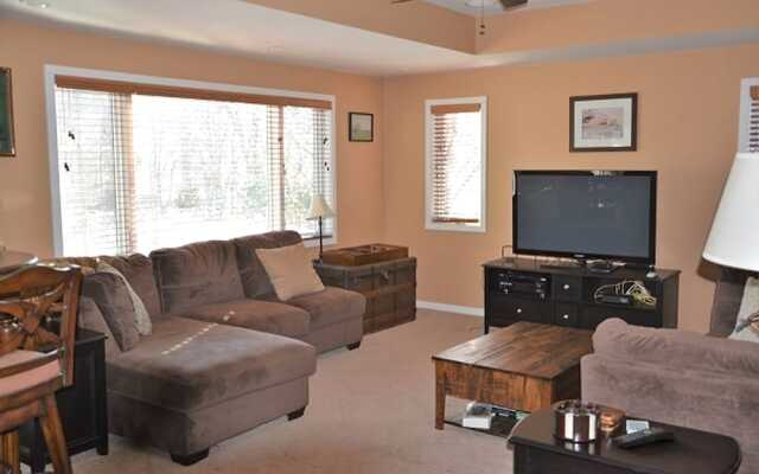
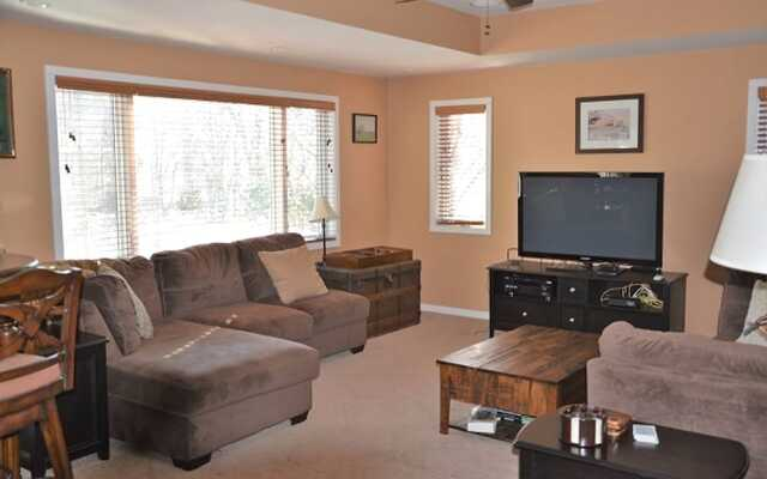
- remote control (644, 436)
